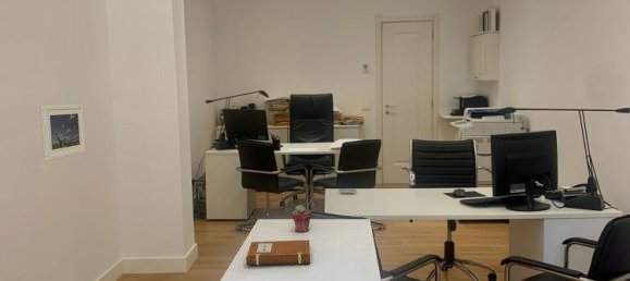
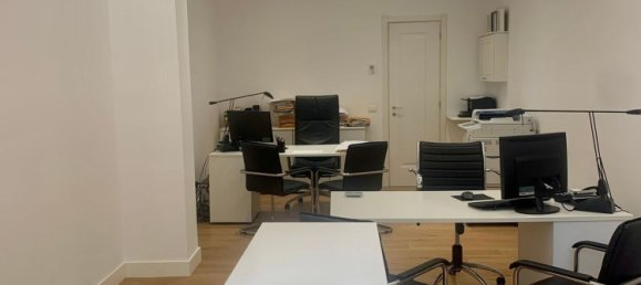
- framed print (64, 131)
- potted succulent (301, 217)
- notebook (277, 252)
